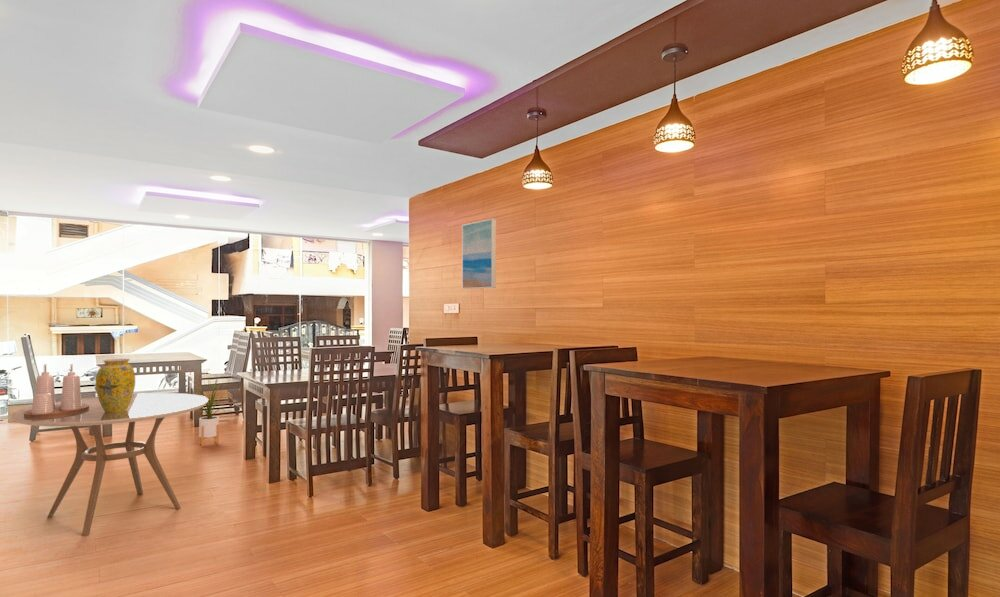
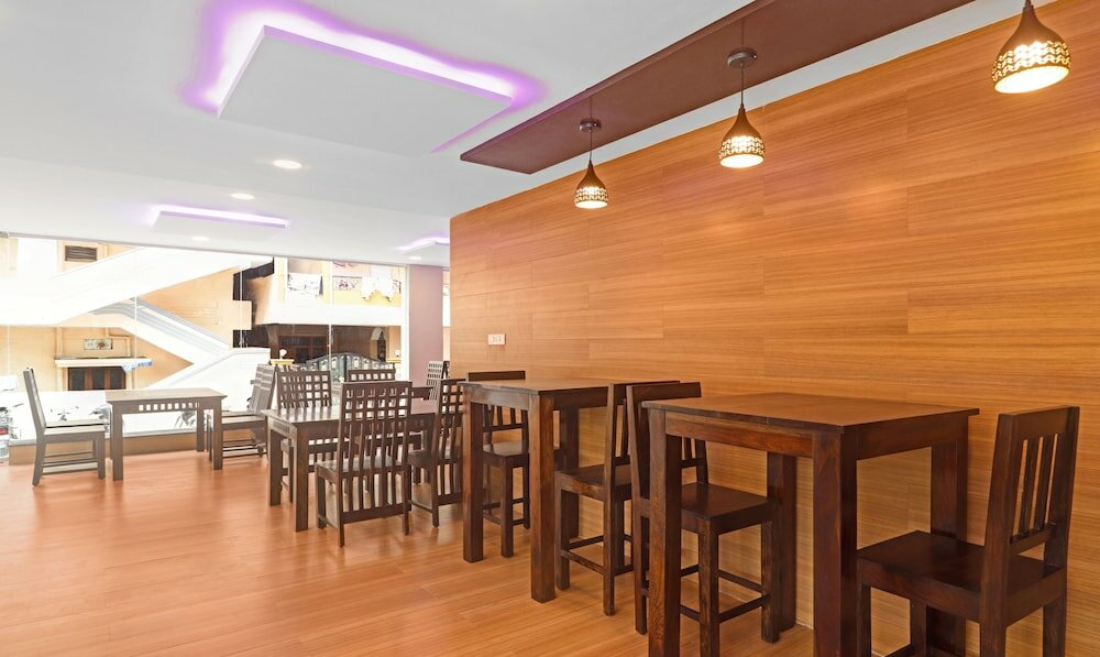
- wall art (478, 255)
- dining table (116, 458)
- vase (115, 385)
- condiment set (62, 387)
- house plant (208, 409)
